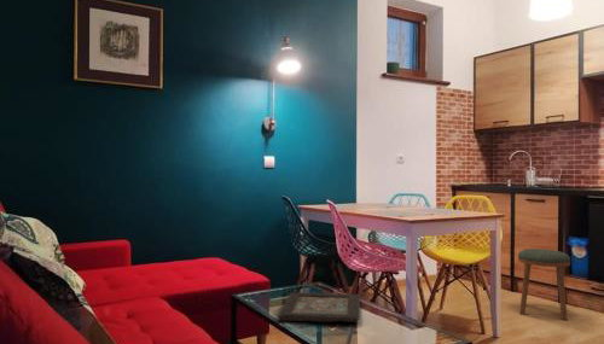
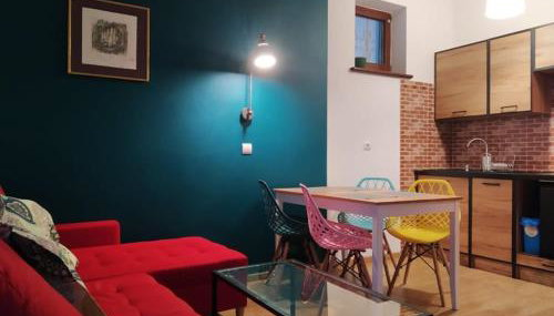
- decorative tray (321, 307)
- stool (557, 279)
